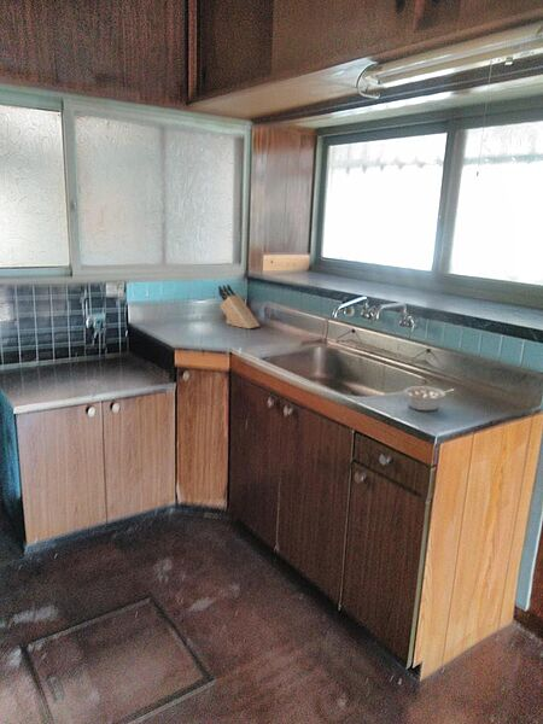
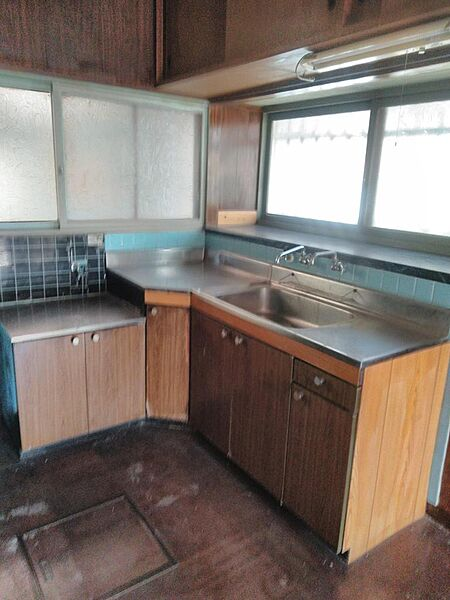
- legume (425, 397)
- knife block (237, 305)
